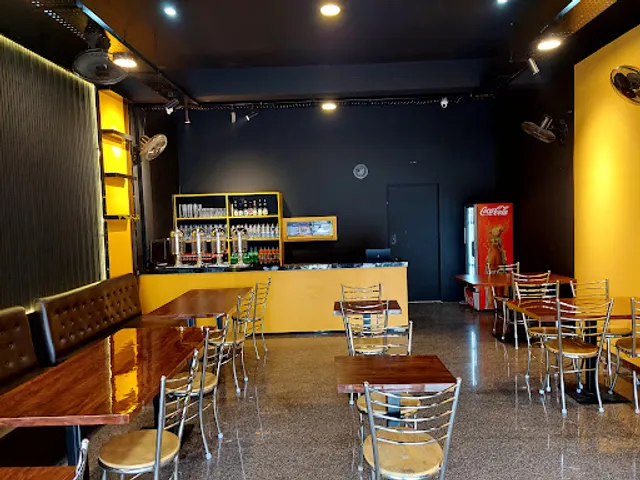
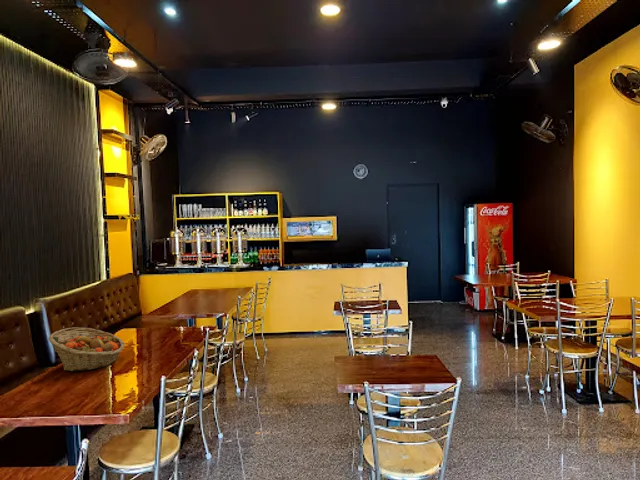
+ fruit basket (87, 346)
